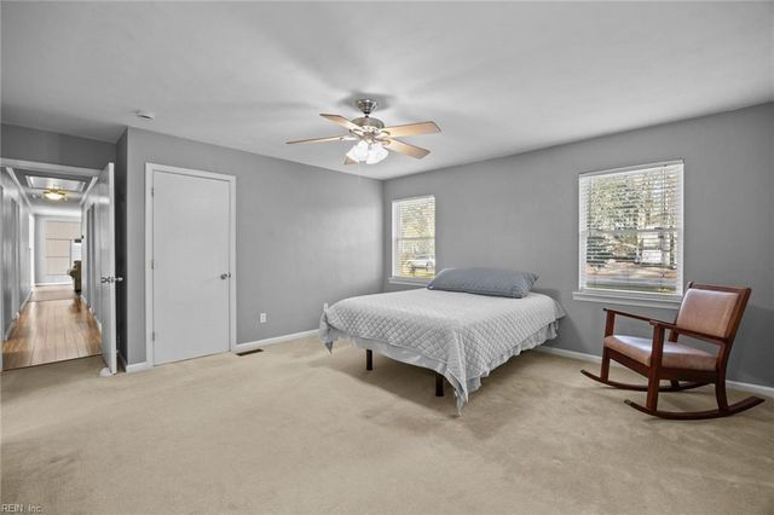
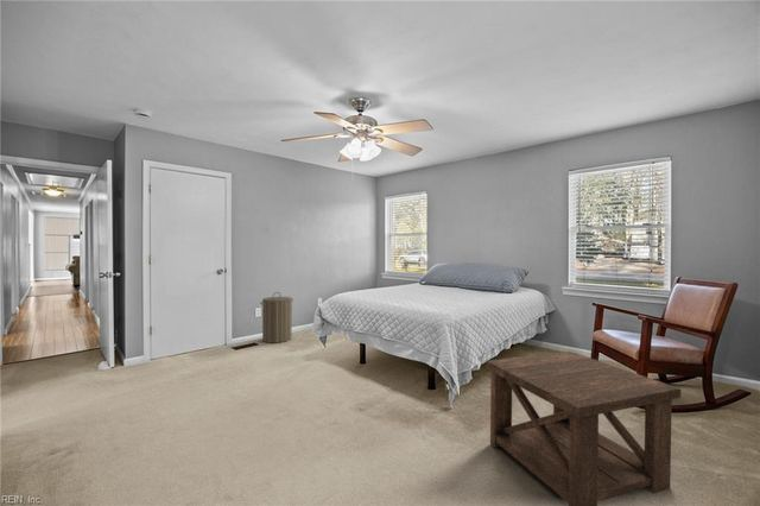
+ laundry hamper (277, 315)
+ side table (572, 418)
